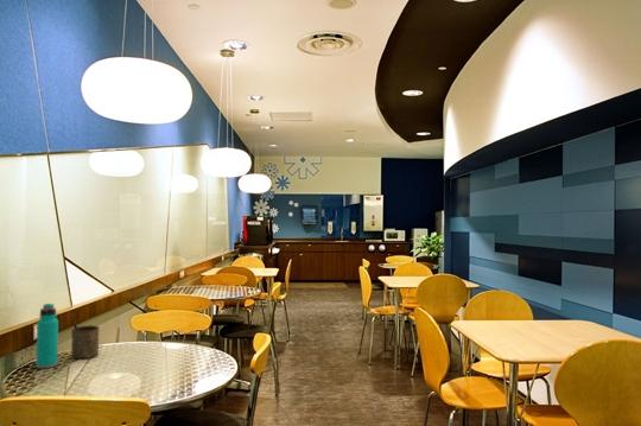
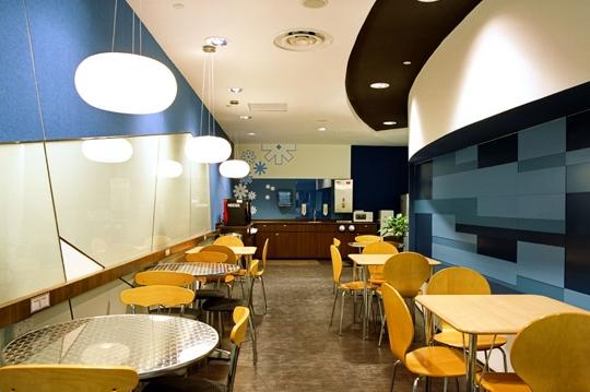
- water bottle (47, 335)
- cup (84, 342)
